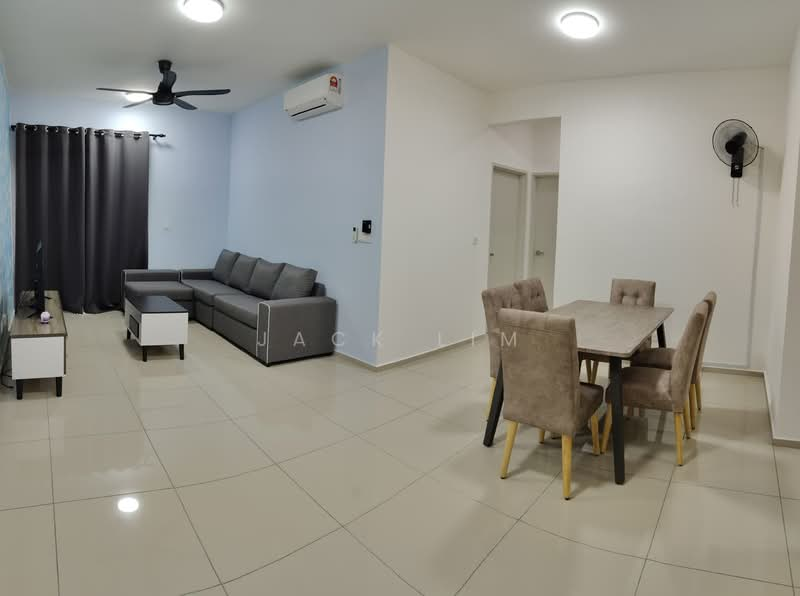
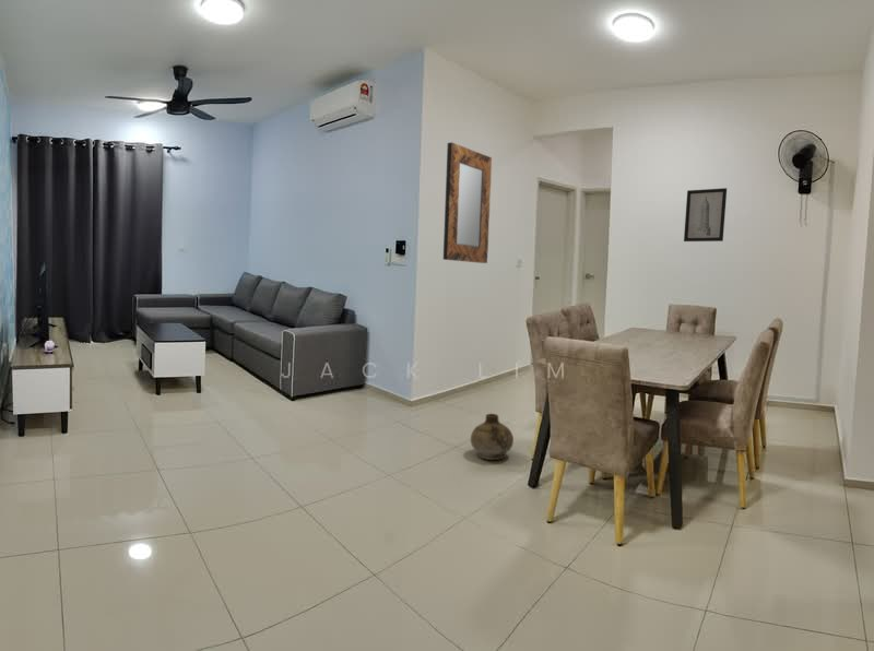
+ home mirror (469, 206)
+ ceramic jug (492, 435)
+ wall art (705, 215)
